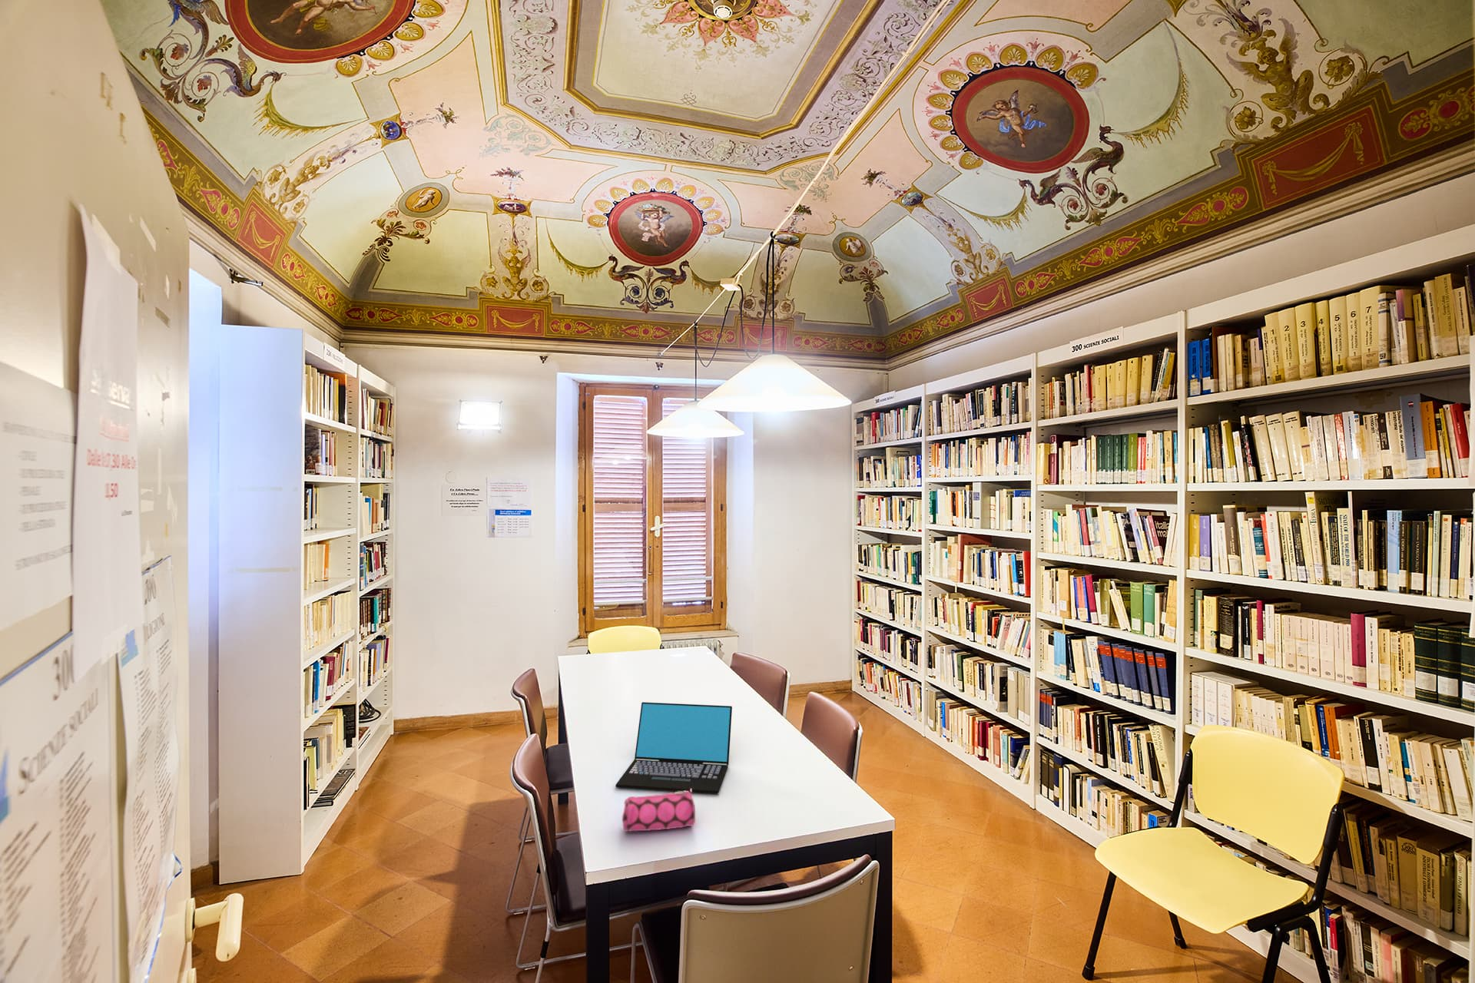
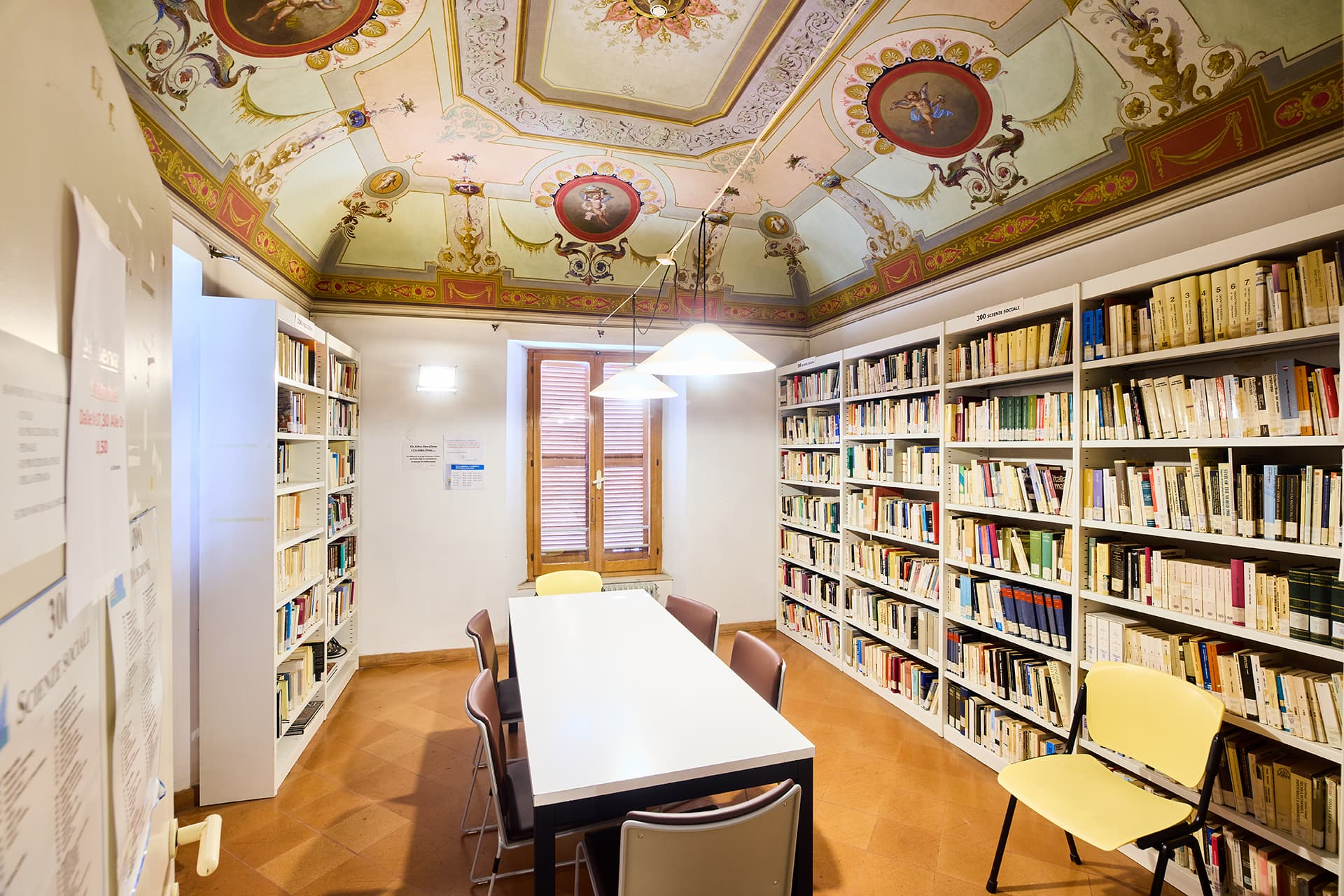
- pencil case (658, 810)
- laptop (677, 744)
